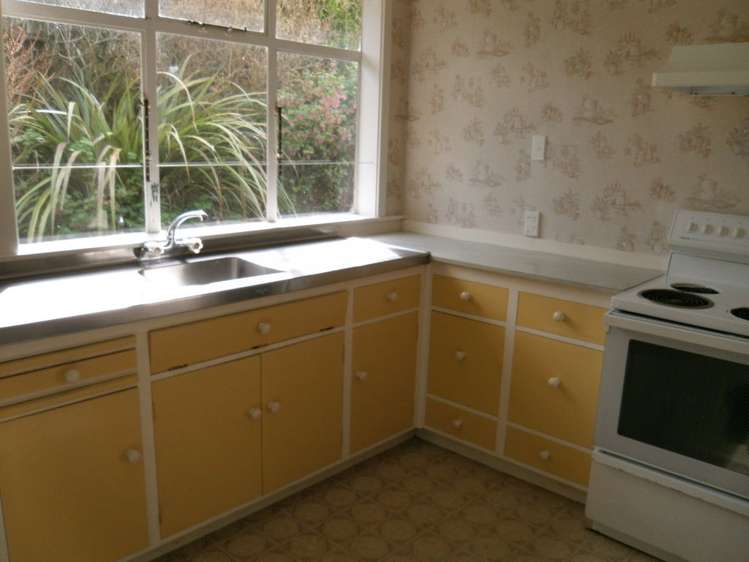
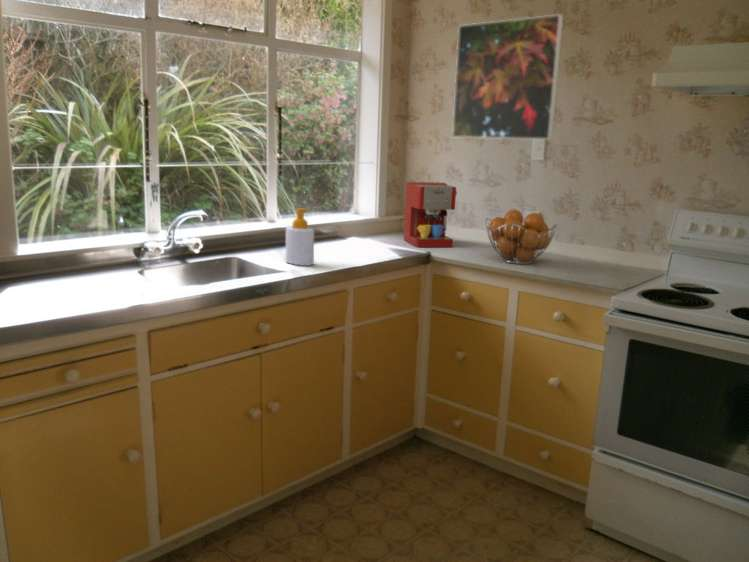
+ fruit basket (519, 236)
+ coffee maker (429, 213)
+ soap bottle (299, 236)
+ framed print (503, 80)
